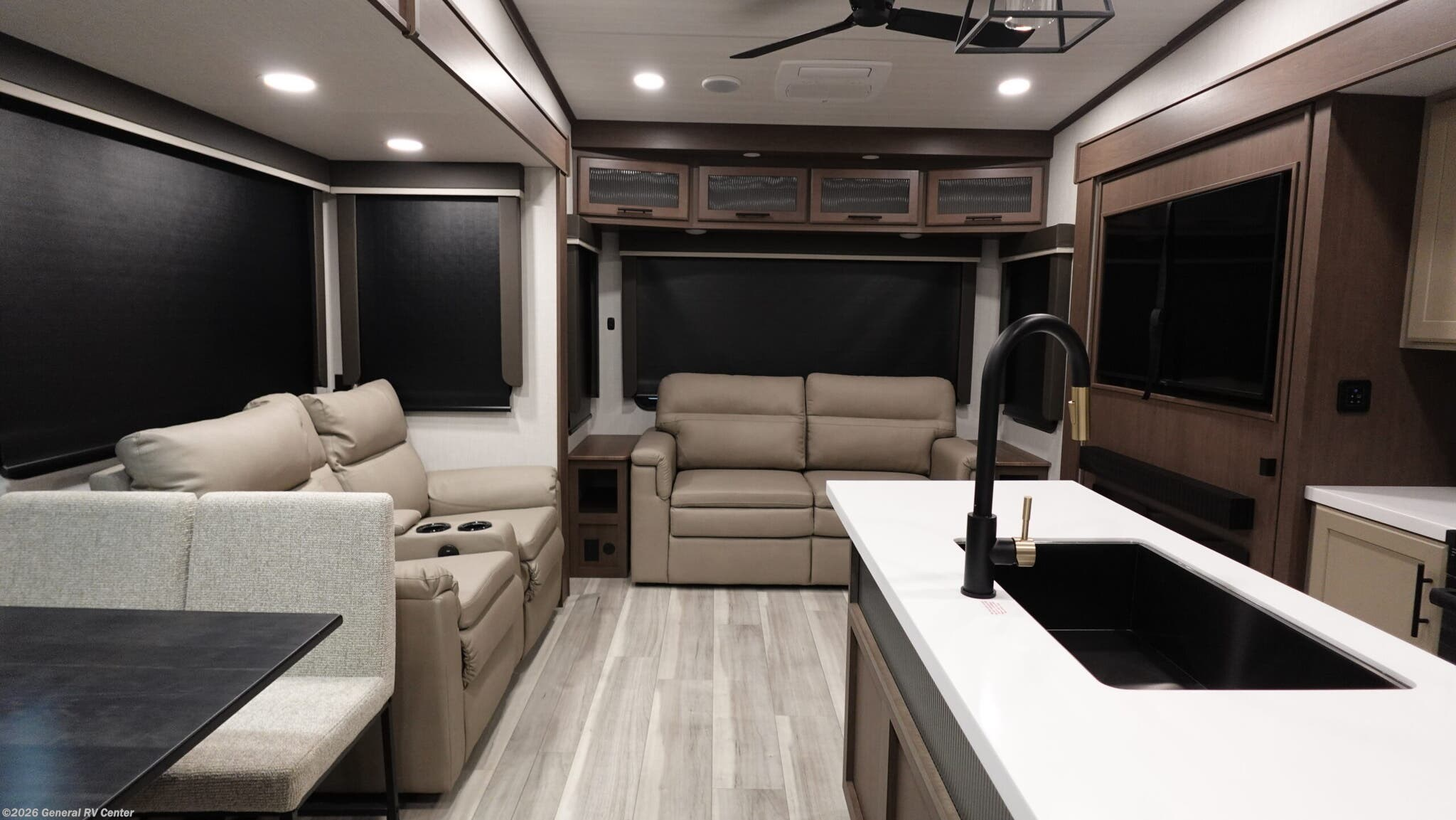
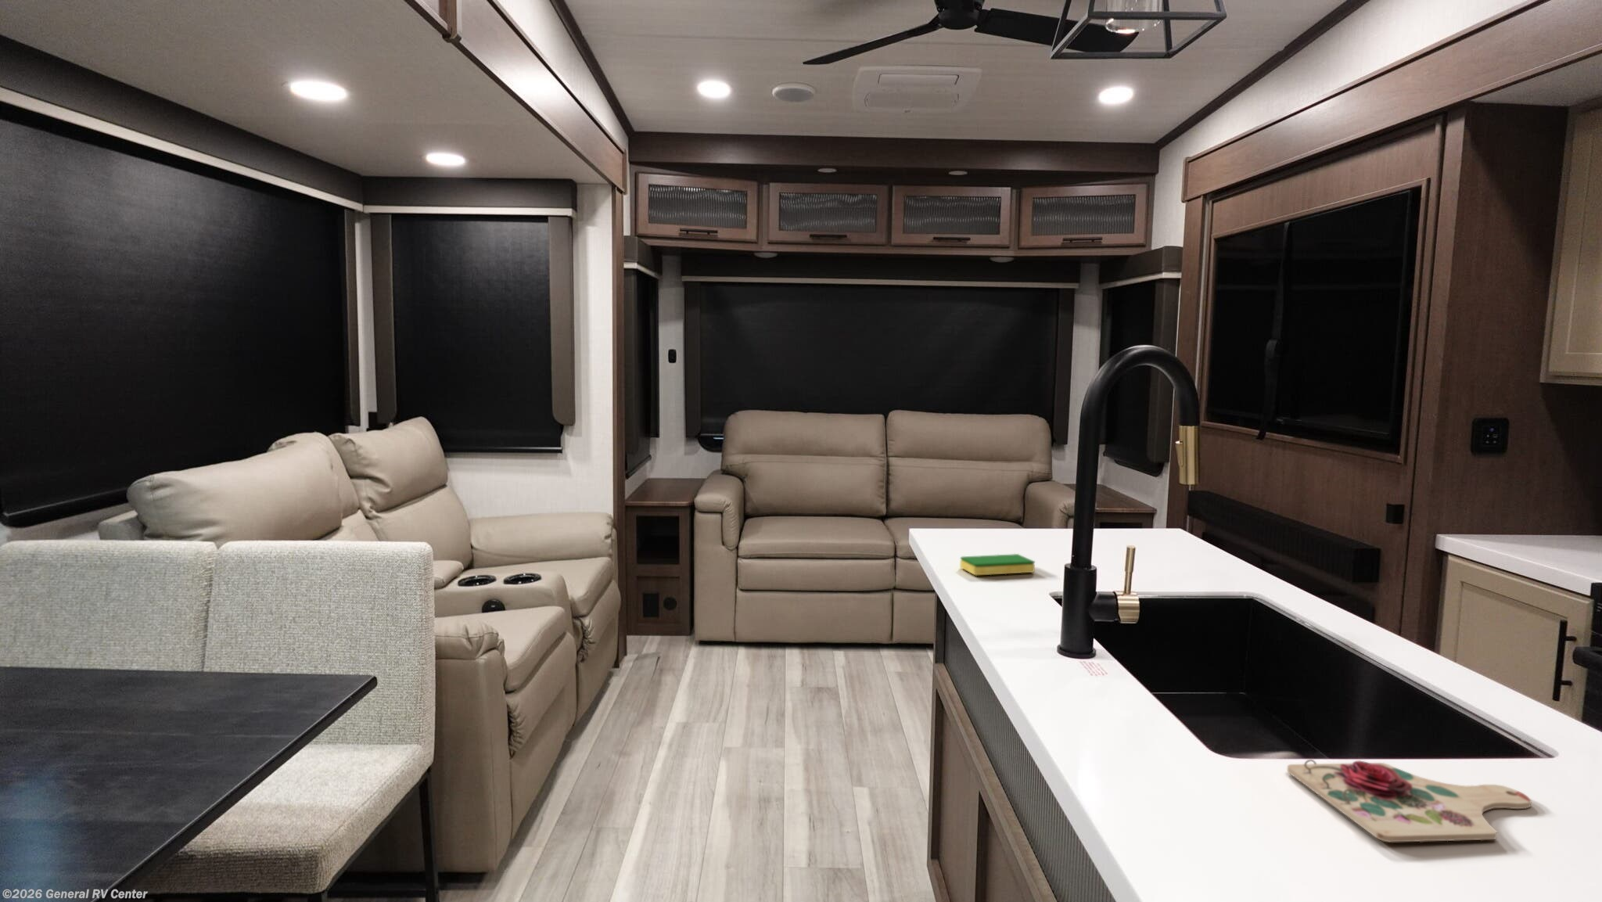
+ dish sponge (997, 564)
+ cutting board (1427, 790)
